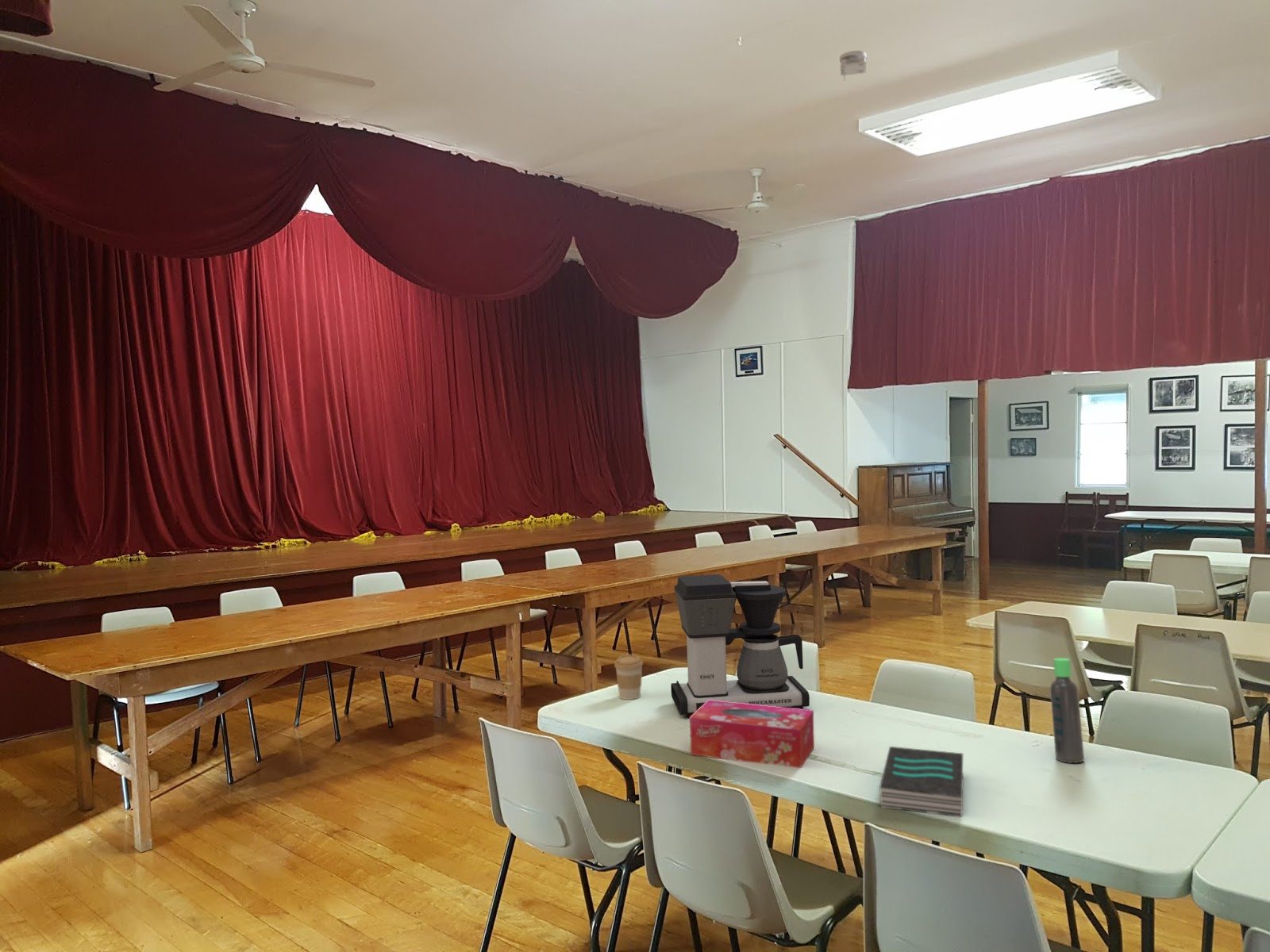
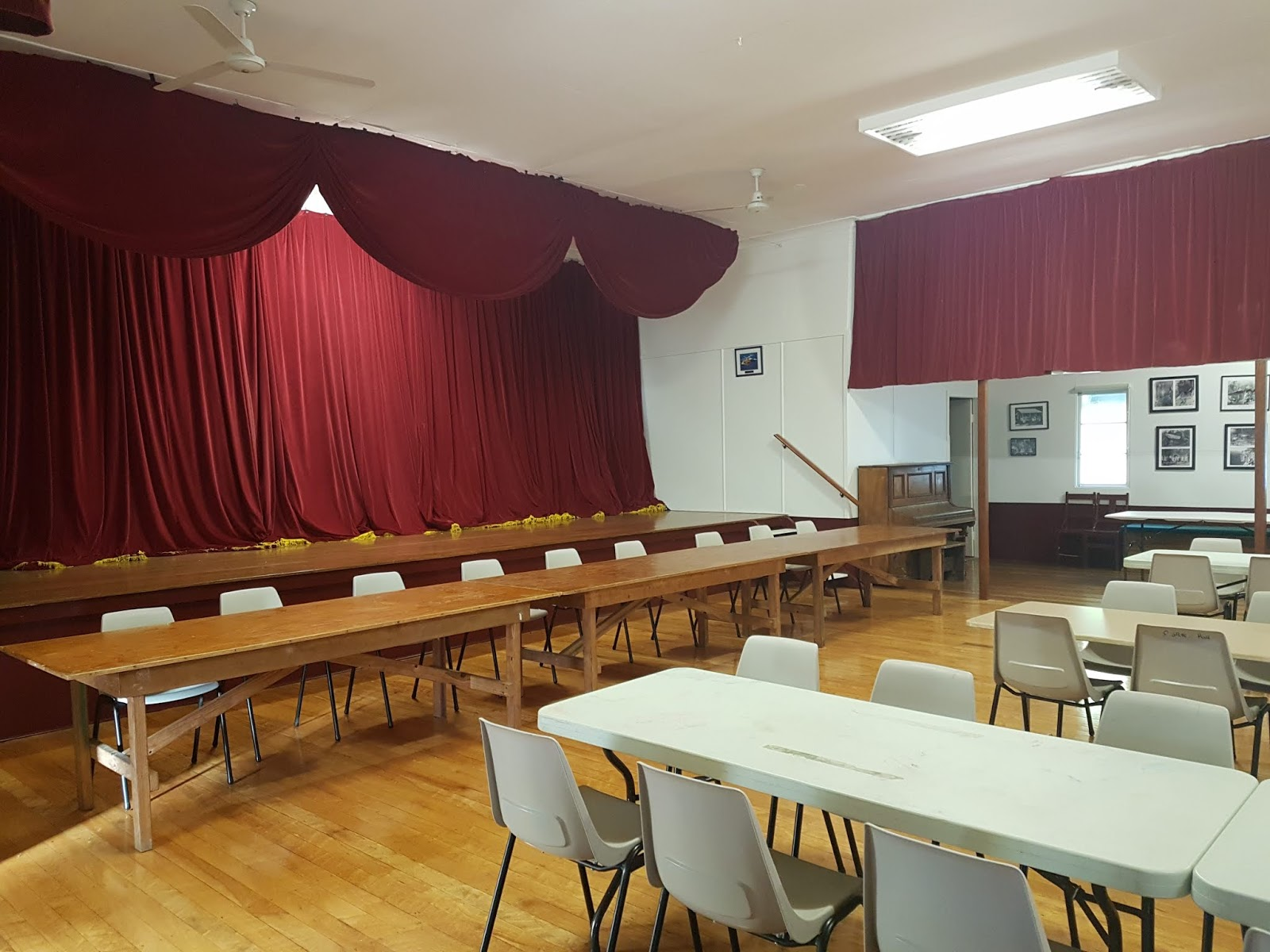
- book (923, 780)
- coffee cup (629, 677)
- coffee maker (737, 638)
- smoke detector (852, 67)
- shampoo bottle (1067, 709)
- tissue box (752, 732)
